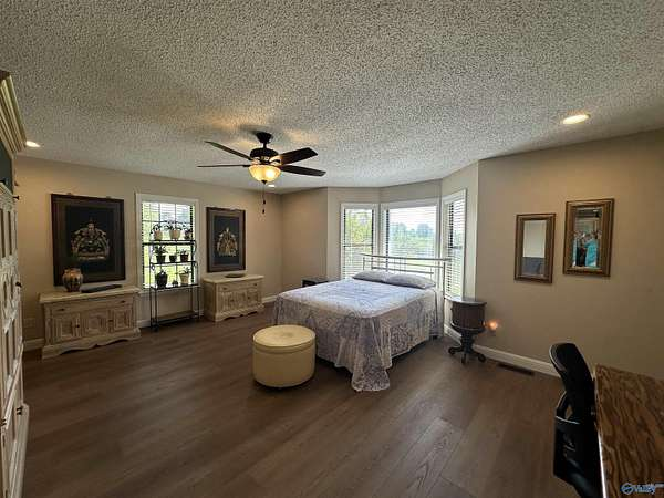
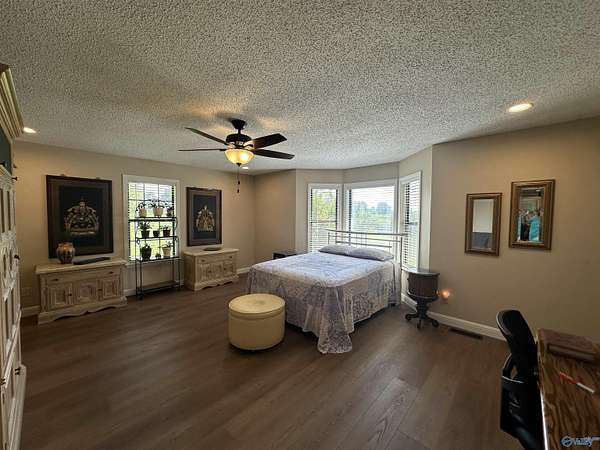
+ book (565, 343)
+ pen (577, 383)
